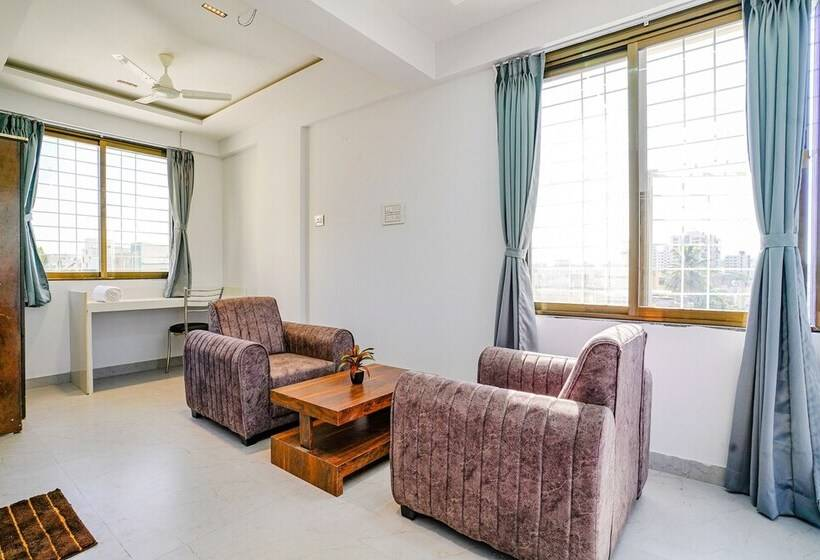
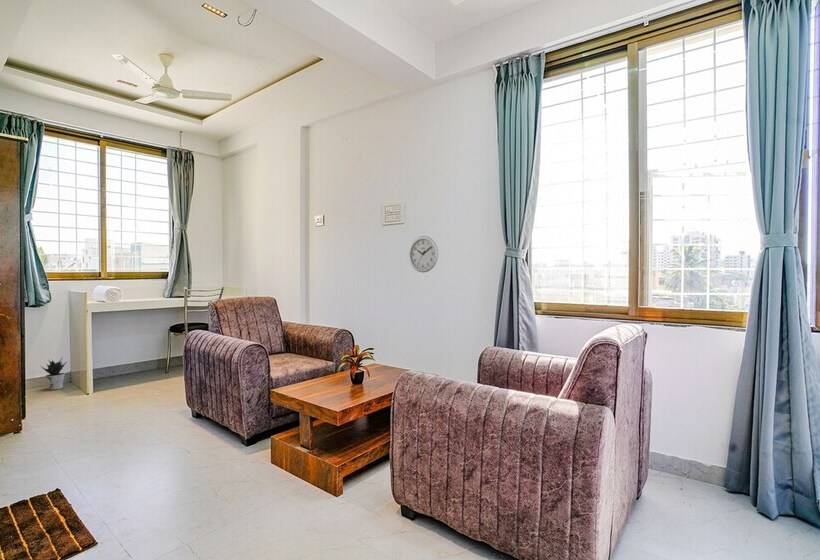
+ wall clock (422, 254)
+ potted plant (54, 373)
